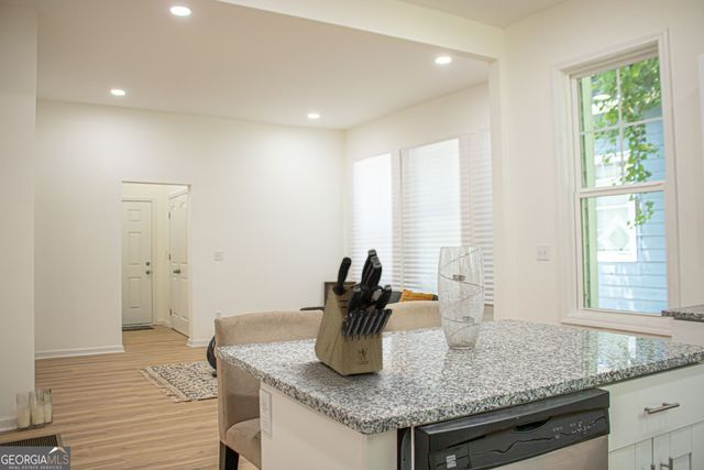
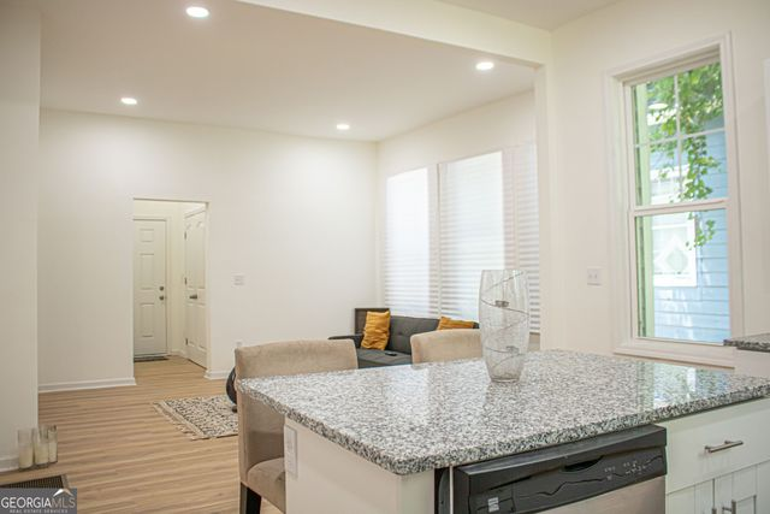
- knife block (350, 308)
